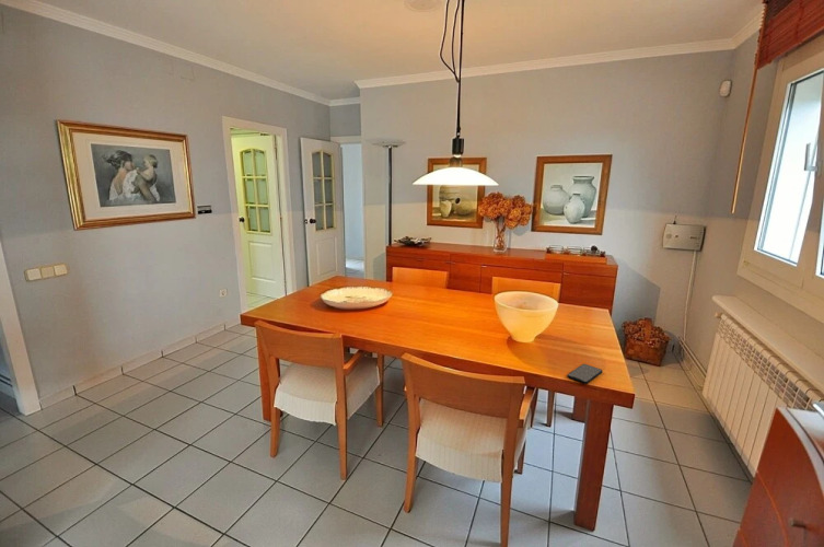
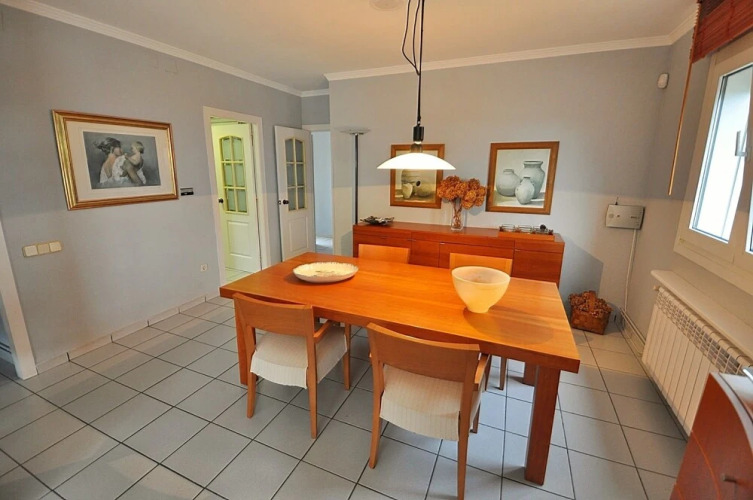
- smartphone (584, 373)
